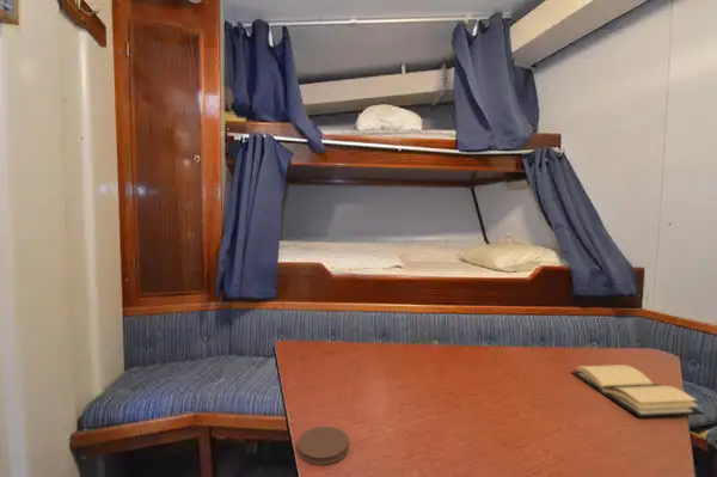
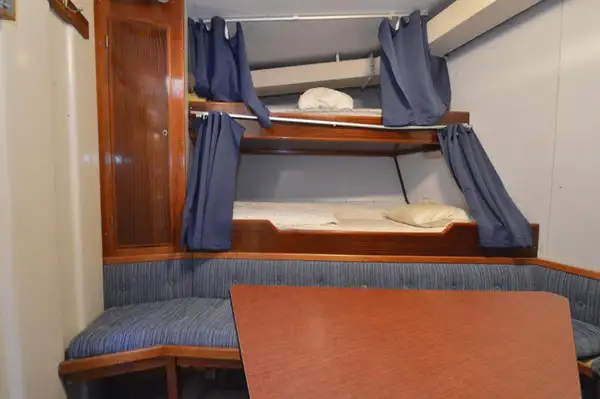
- coaster (323, 444)
- book (631, 385)
